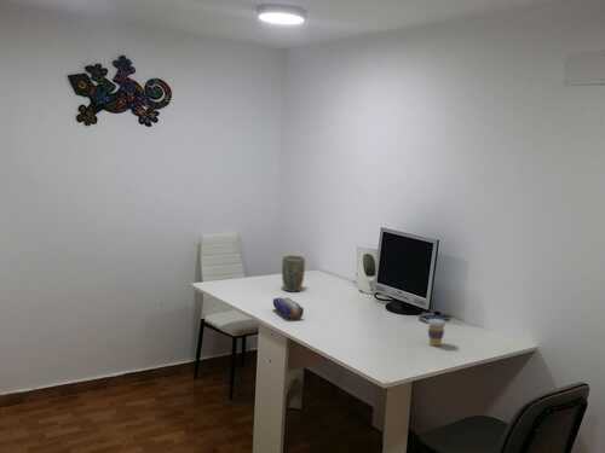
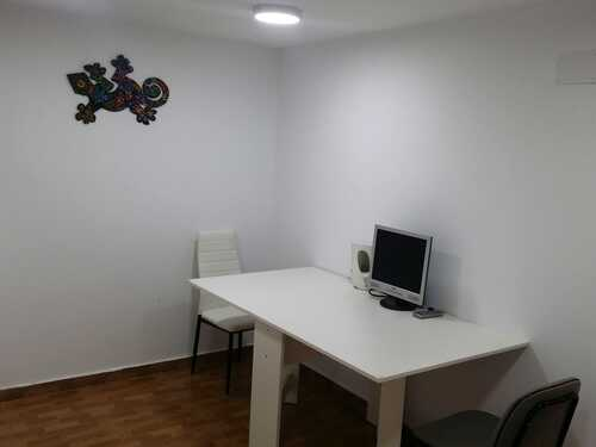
- pencil case (287, 307)
- plant pot (293, 273)
- coffee cup (436, 332)
